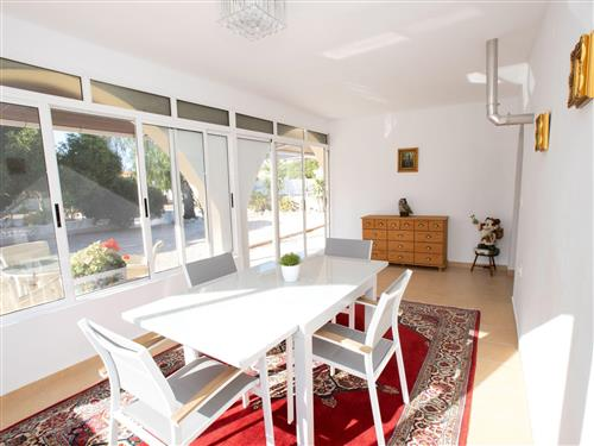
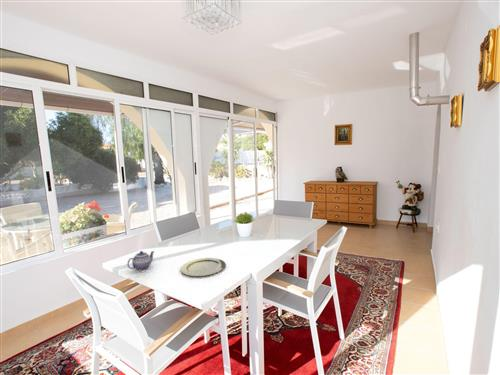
+ teapot (141, 259)
+ plate (203, 266)
